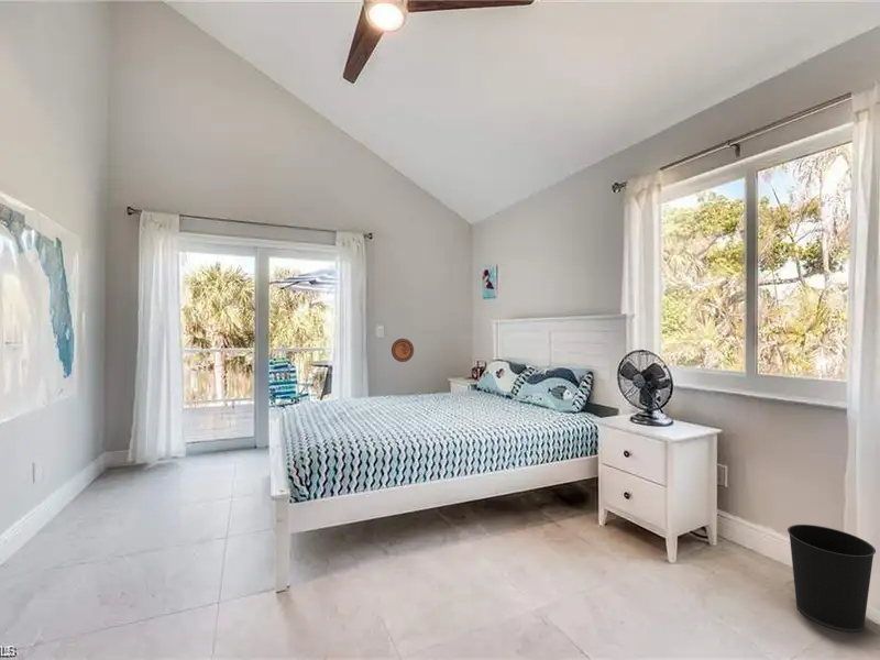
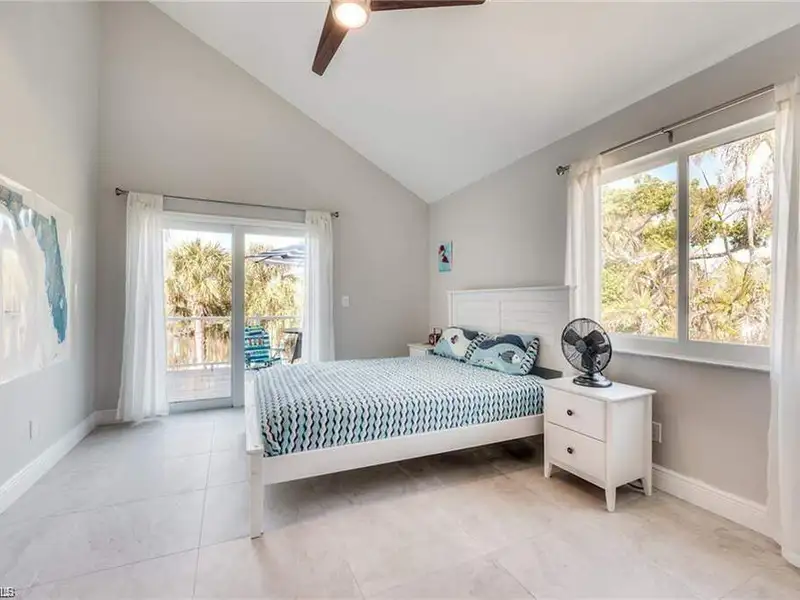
- wastebasket (828, 576)
- decorative plate (403, 350)
